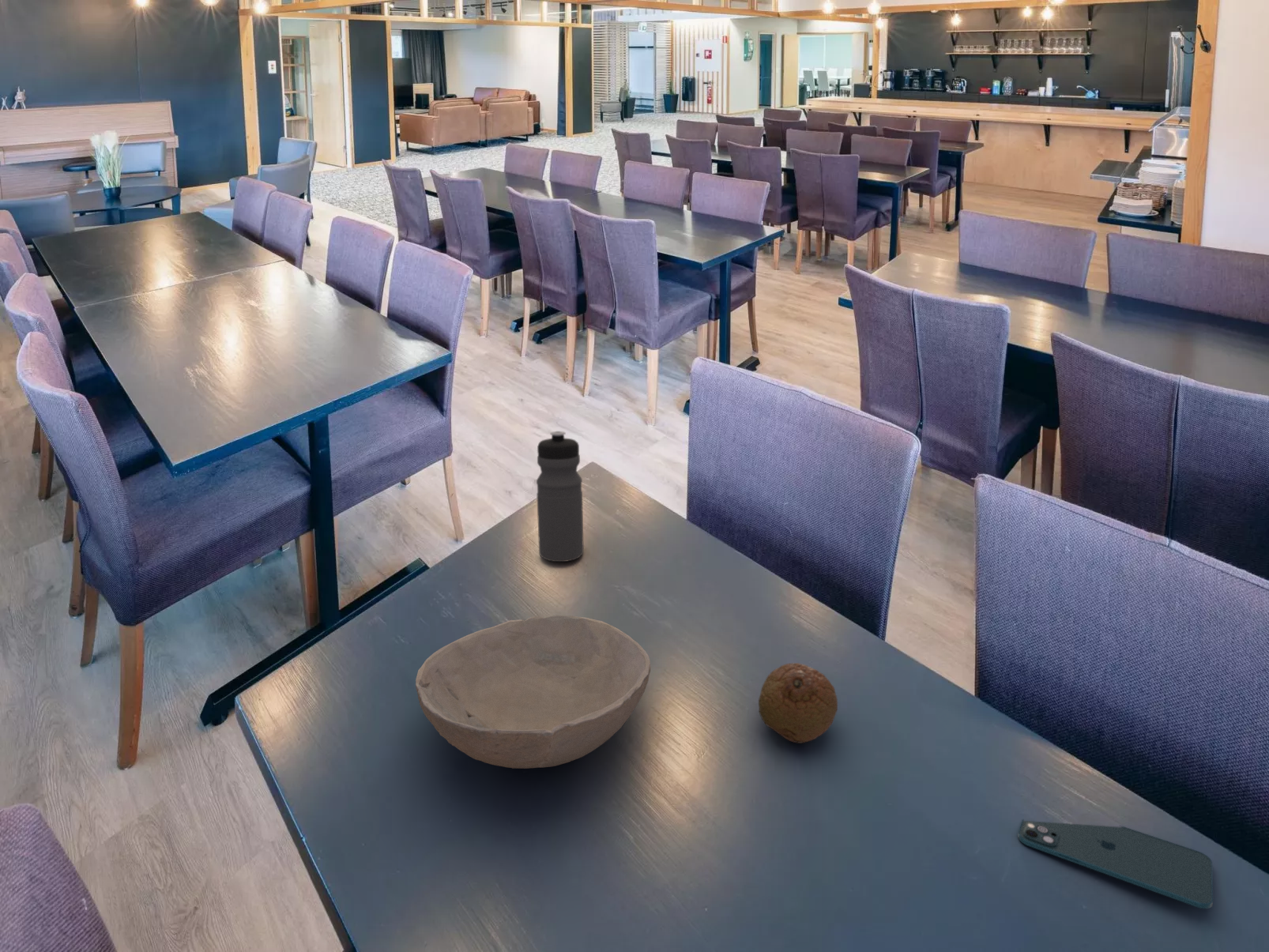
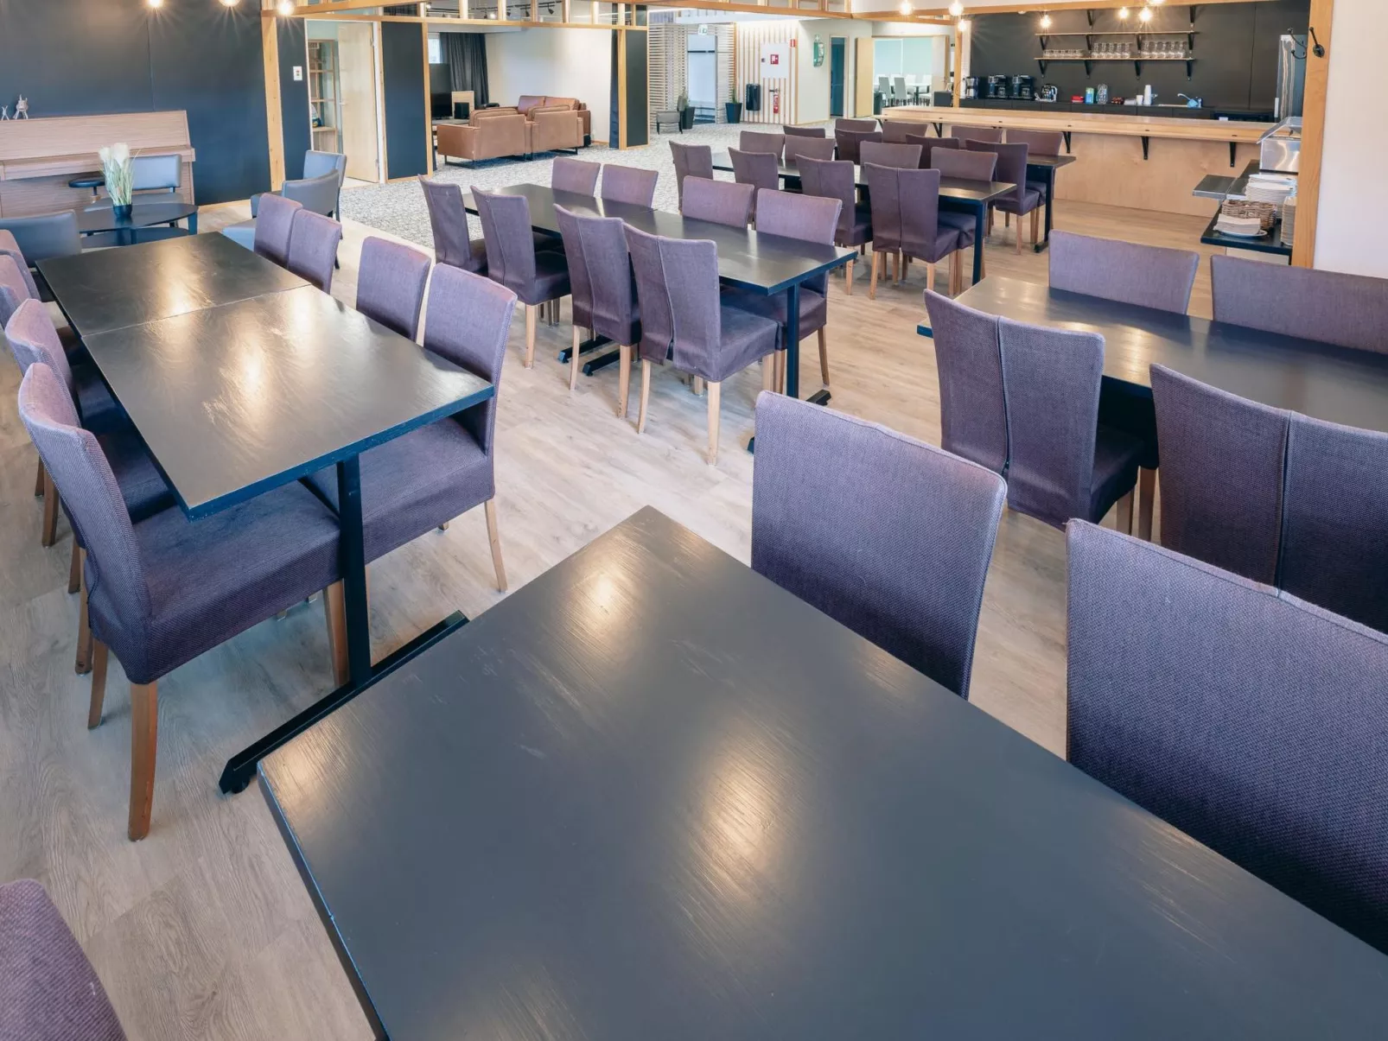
- water bottle (559, 495)
- fruit (797, 700)
- smartphone (1113, 848)
- bowl (536, 702)
